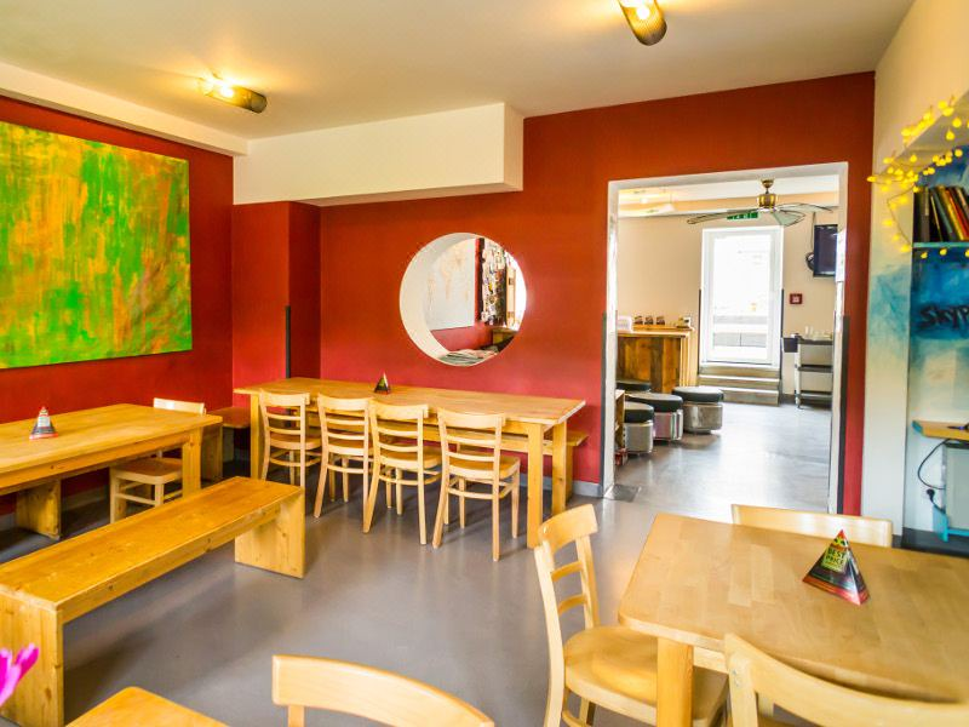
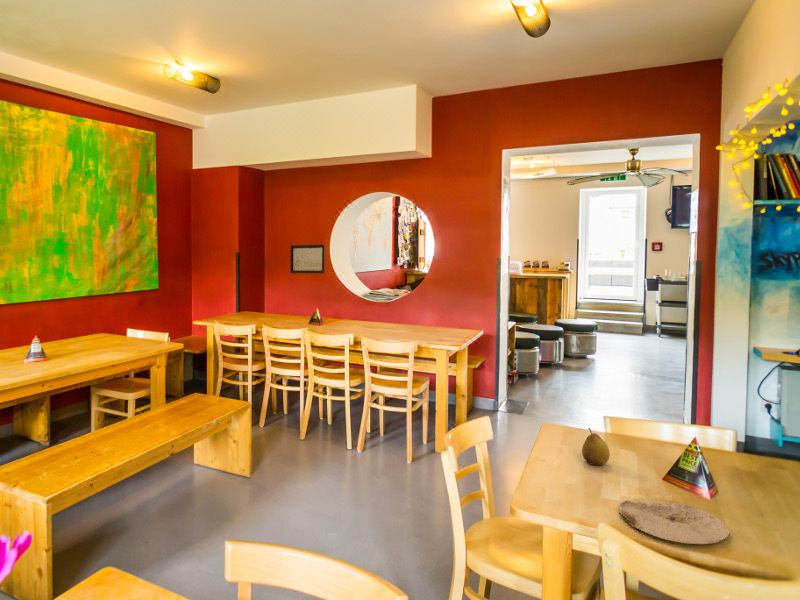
+ wall art (307, 259)
+ fruit (595, 446)
+ plate (671, 517)
